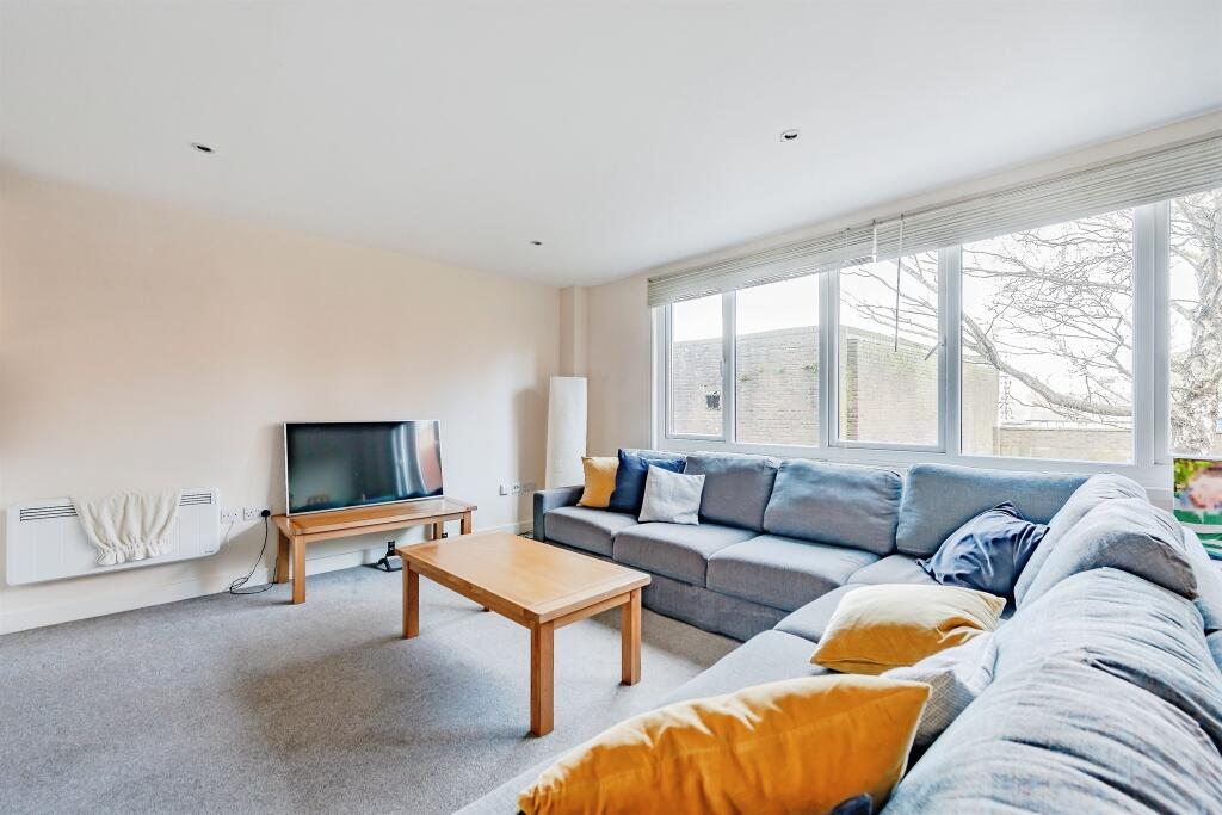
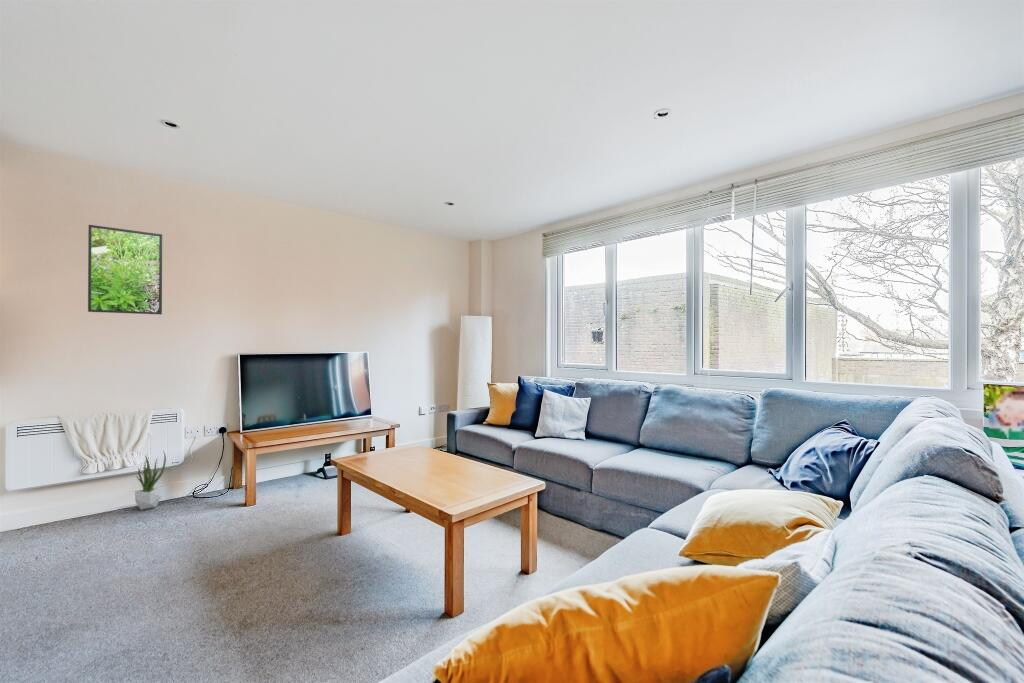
+ potted plant (150, 479)
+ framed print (126, 271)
